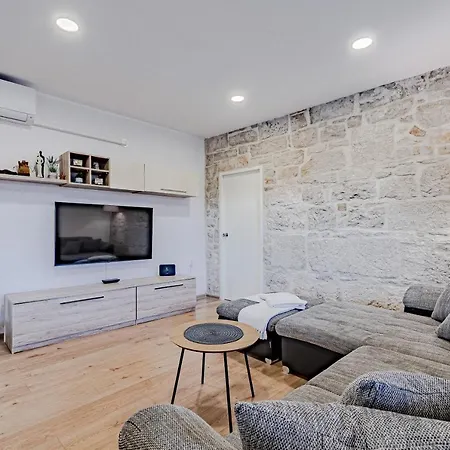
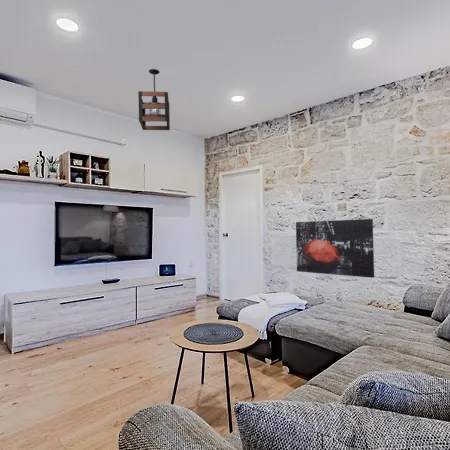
+ wall art (331, 247)
+ pendant light (154, 98)
